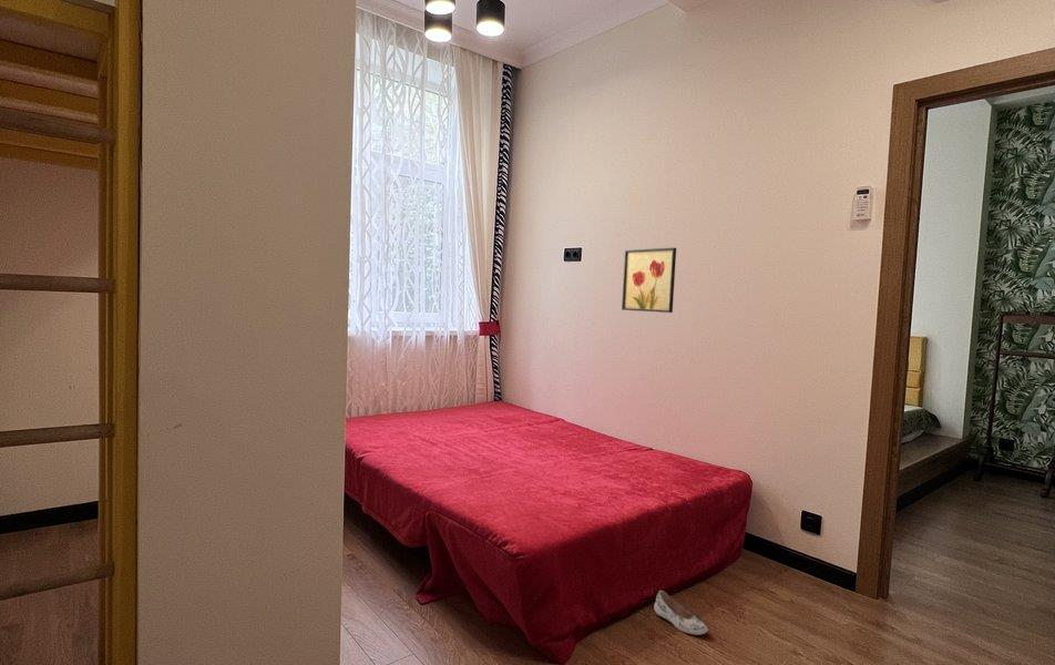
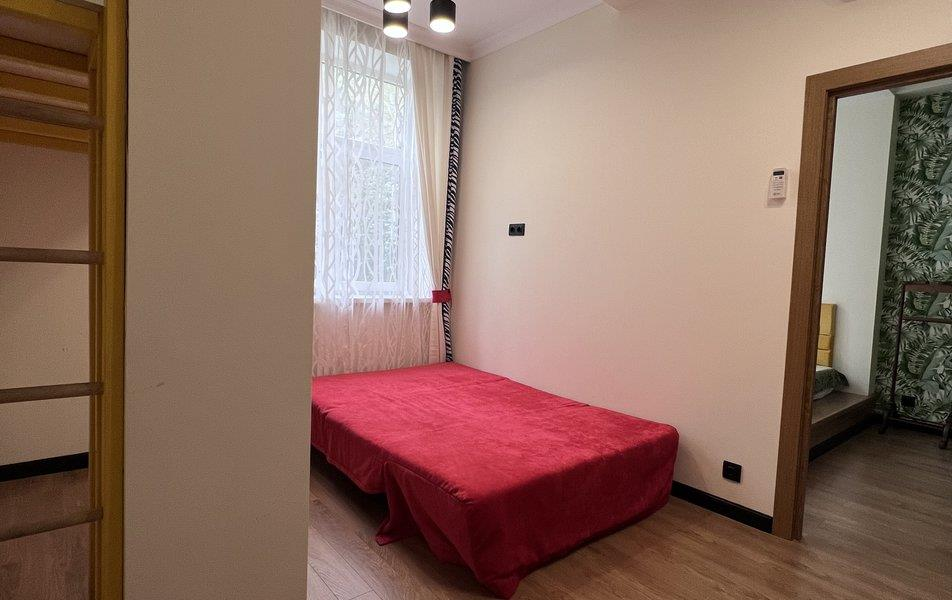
- wall art (648, 279)
- shoe (679, 612)
